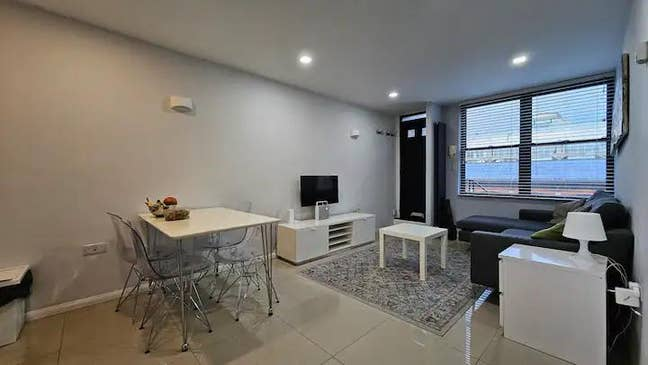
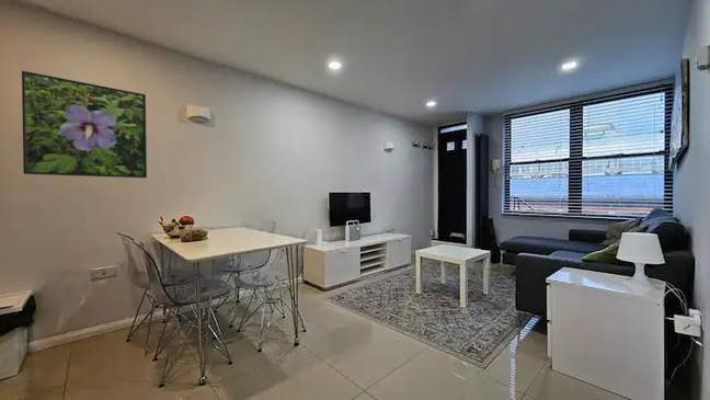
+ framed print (91, 129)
